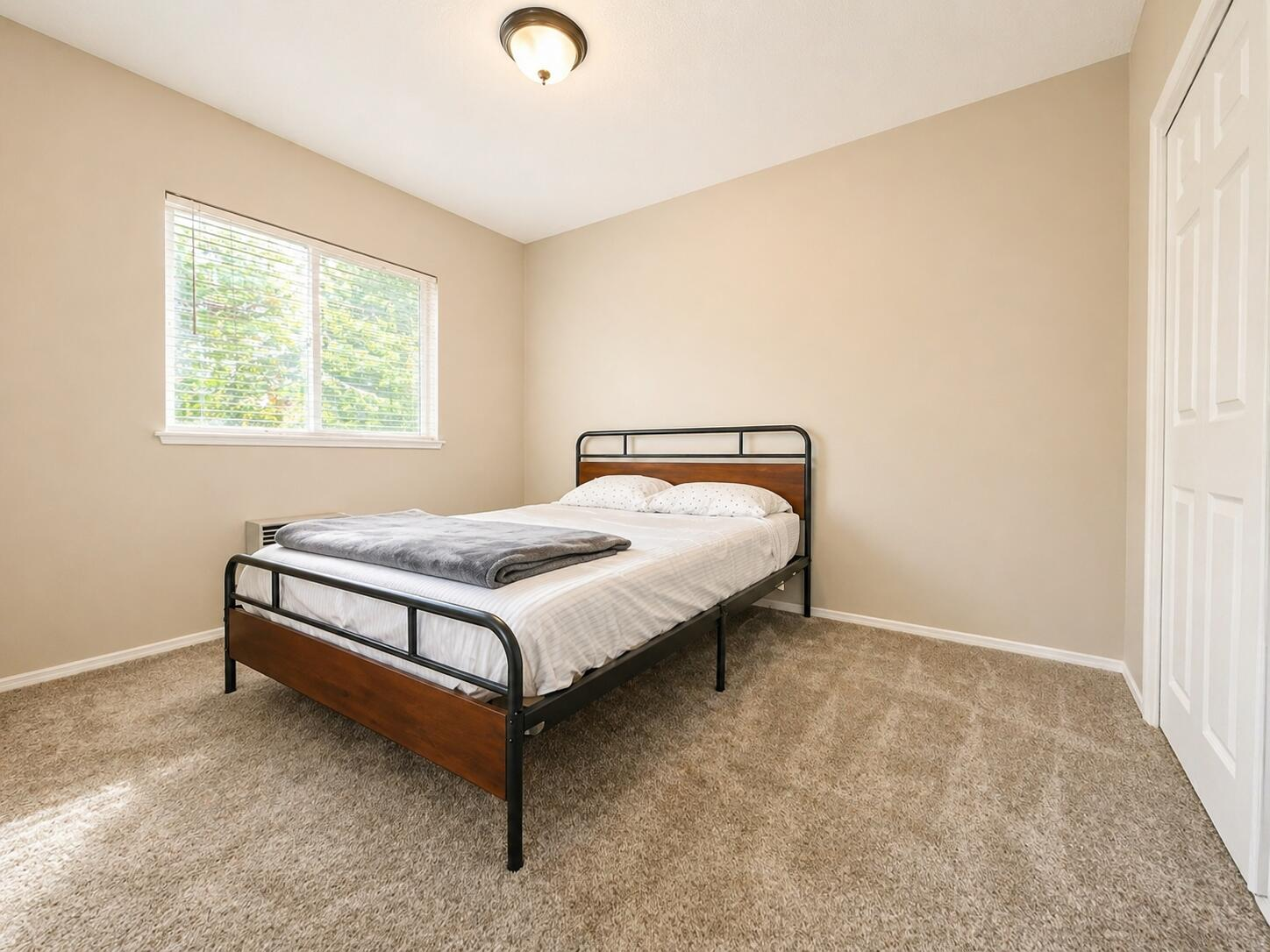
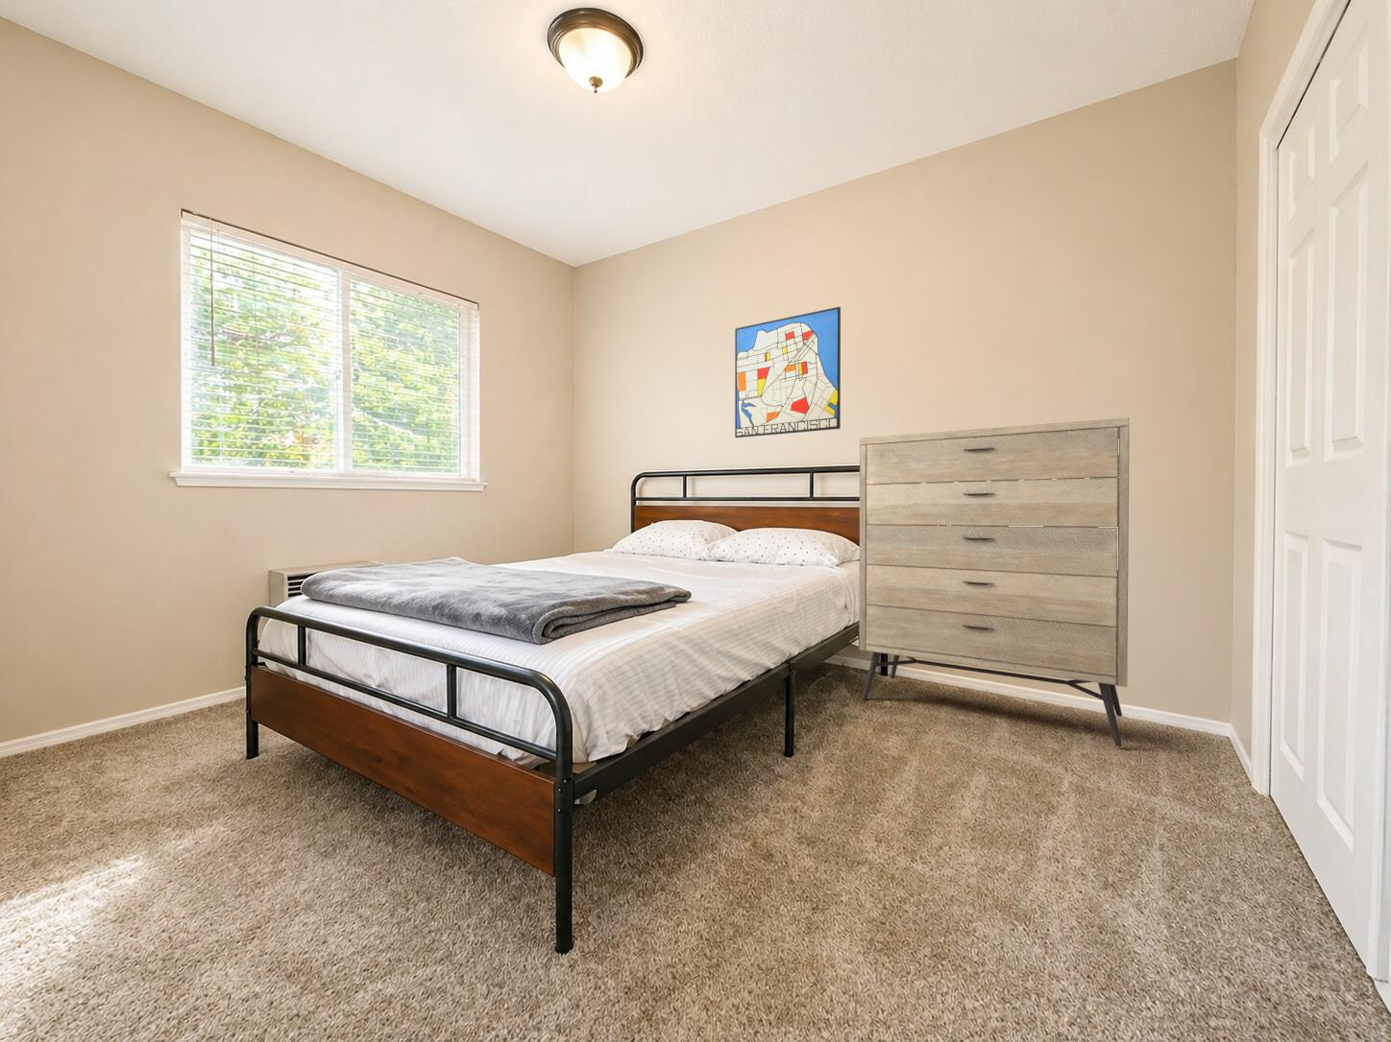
+ dresser (987, 571)
+ wall art (784, 375)
